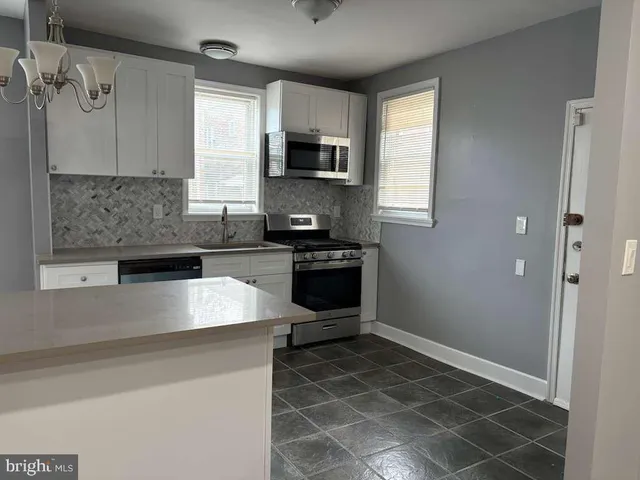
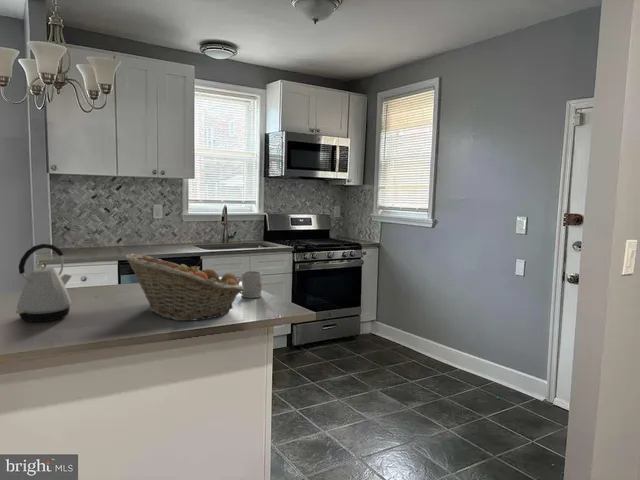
+ kettle (45, 280)
+ fruit basket (184, 282)
+ mug (248, 284)
